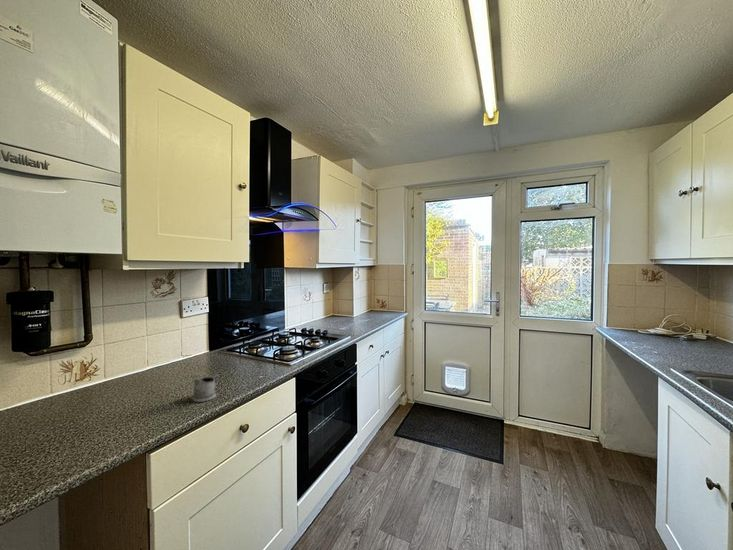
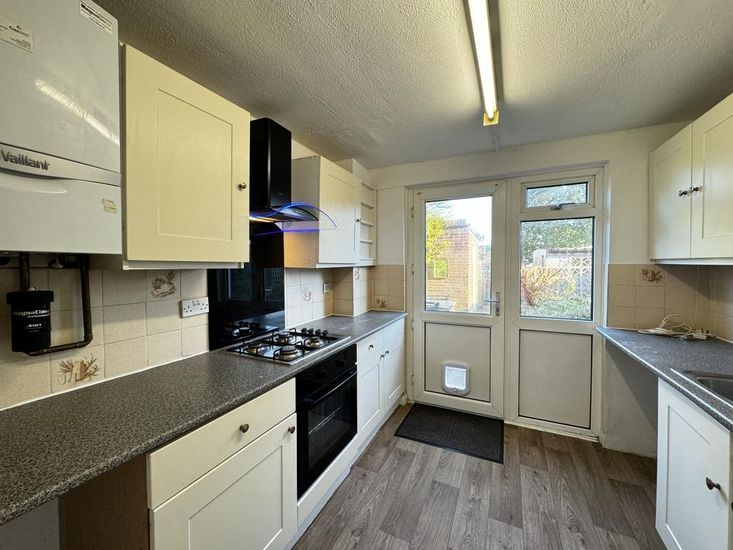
- tea glass holder (207, 385)
